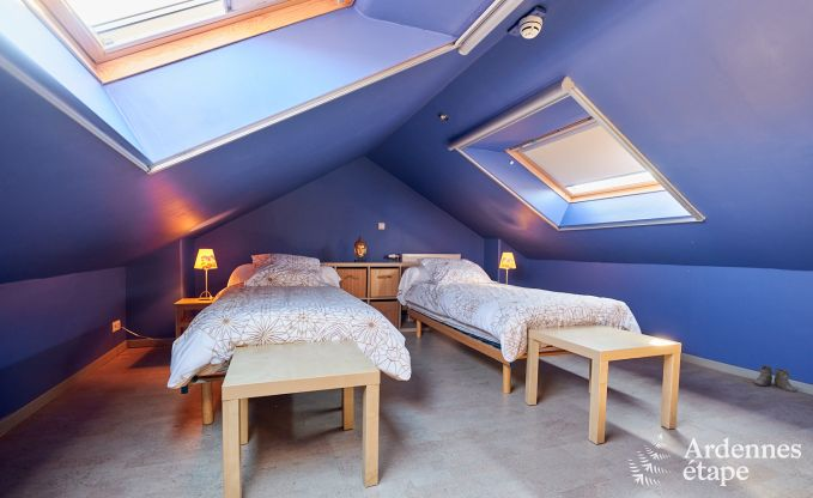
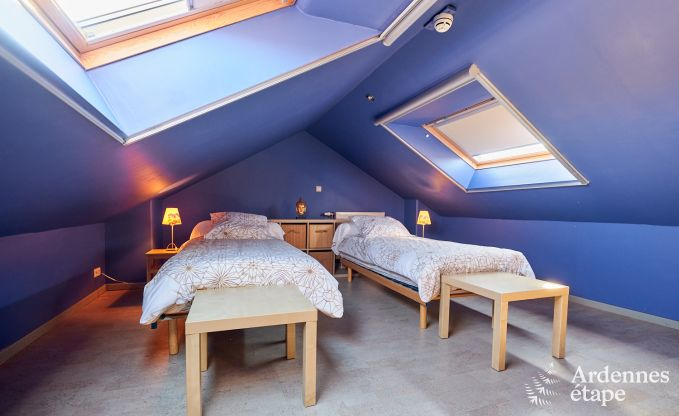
- boots (771, 377)
